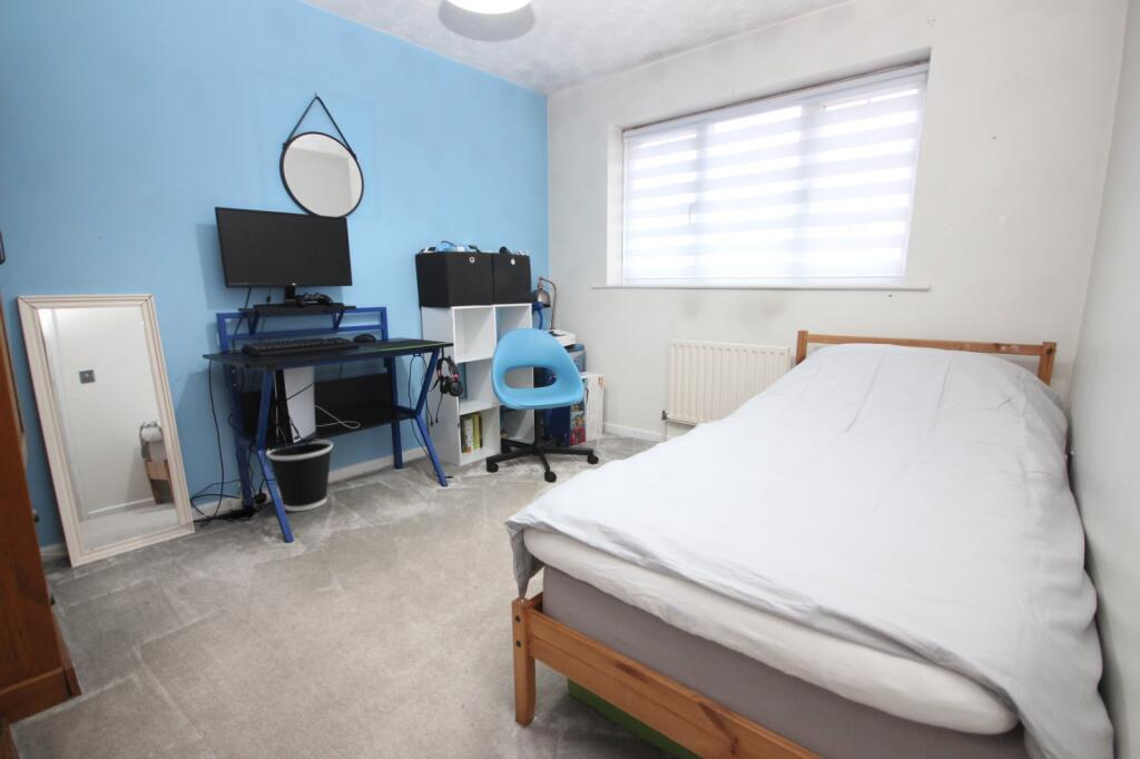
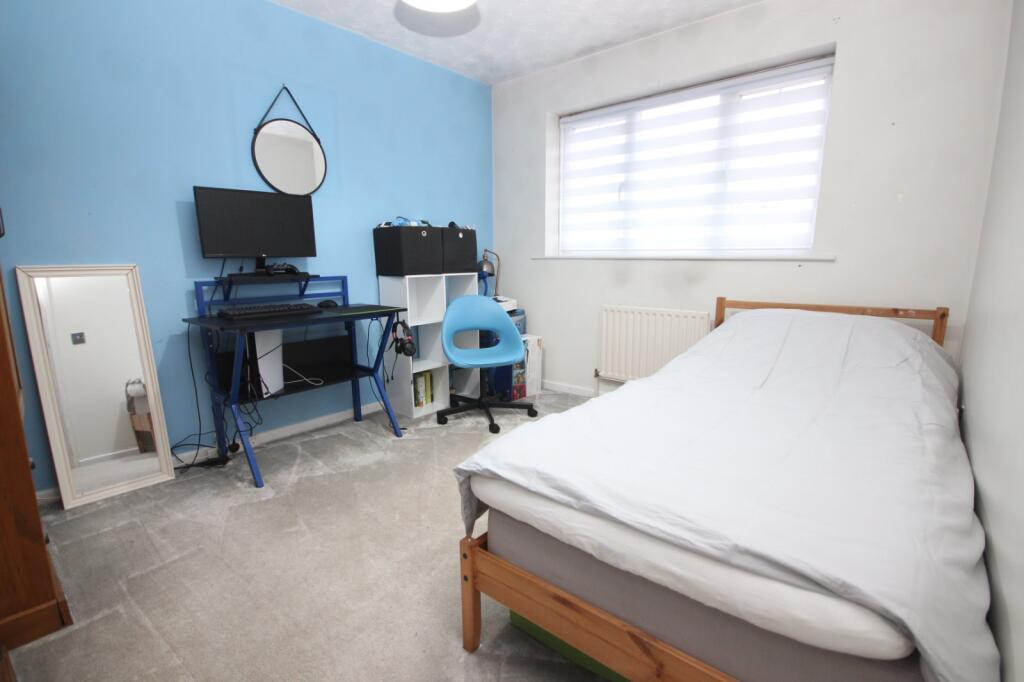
- wastebasket (303, 475)
